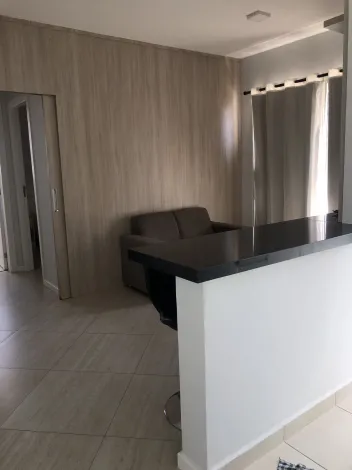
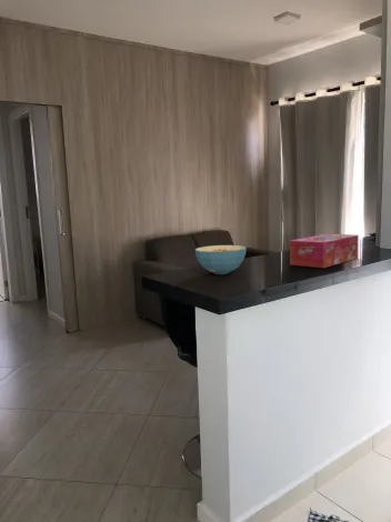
+ tissue box (324, 249)
+ cereal bowl (221, 260)
